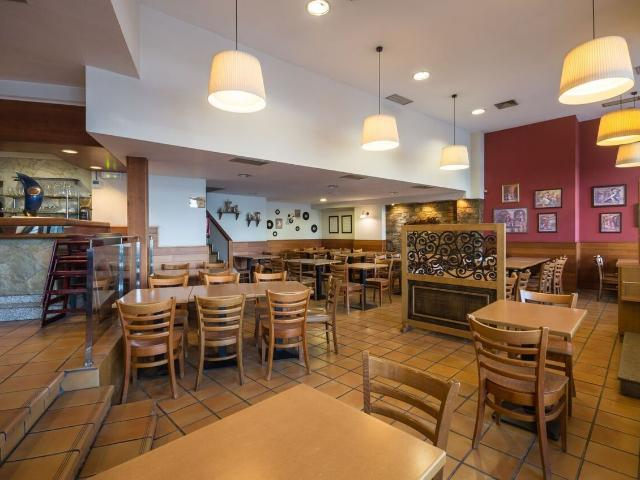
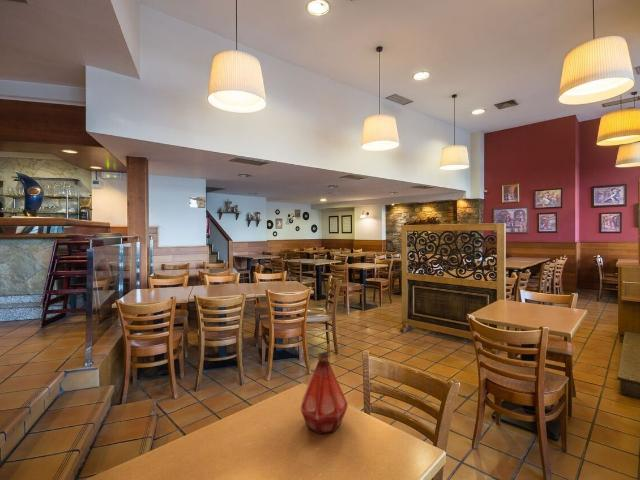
+ bottle (324, 388)
